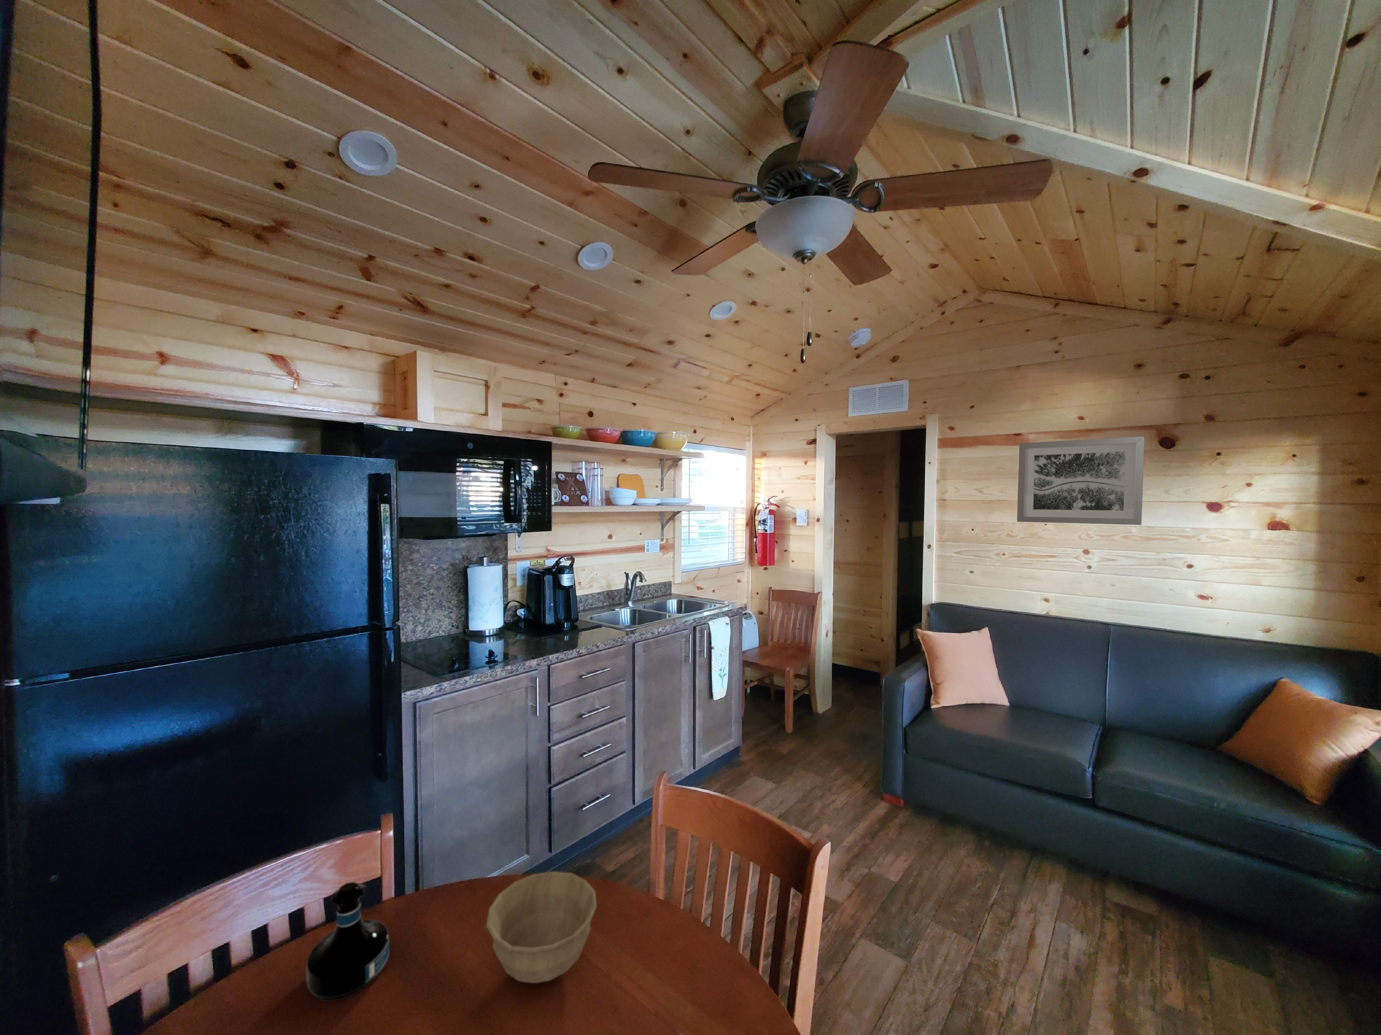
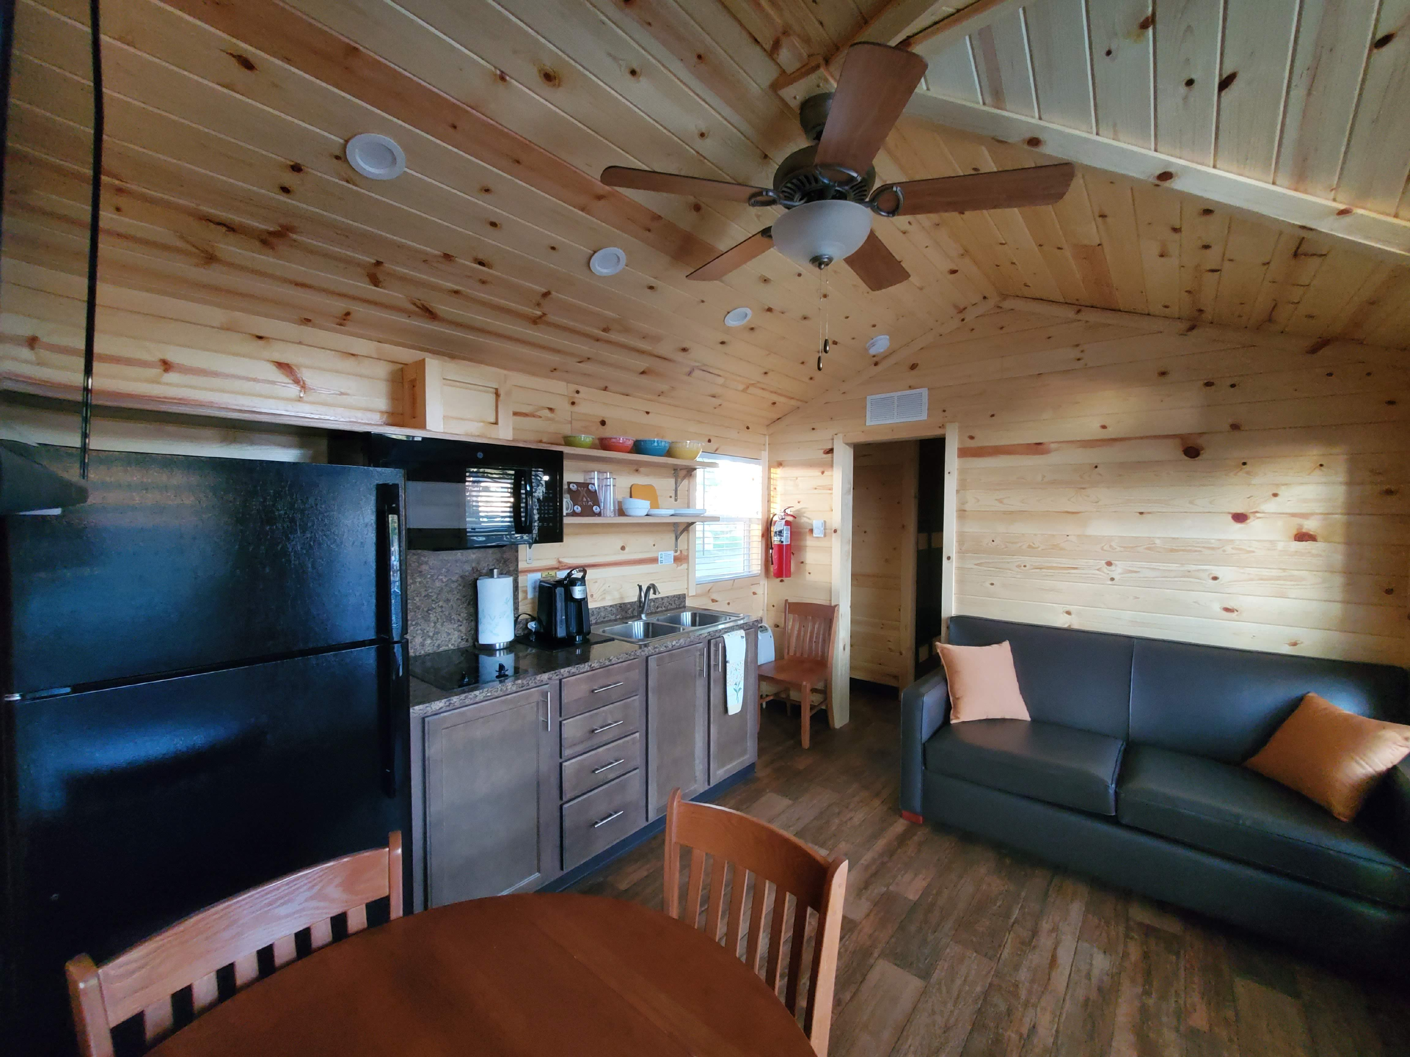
- tequila bottle (349, 930)
- bowl (543, 936)
- wall art (1077, 482)
